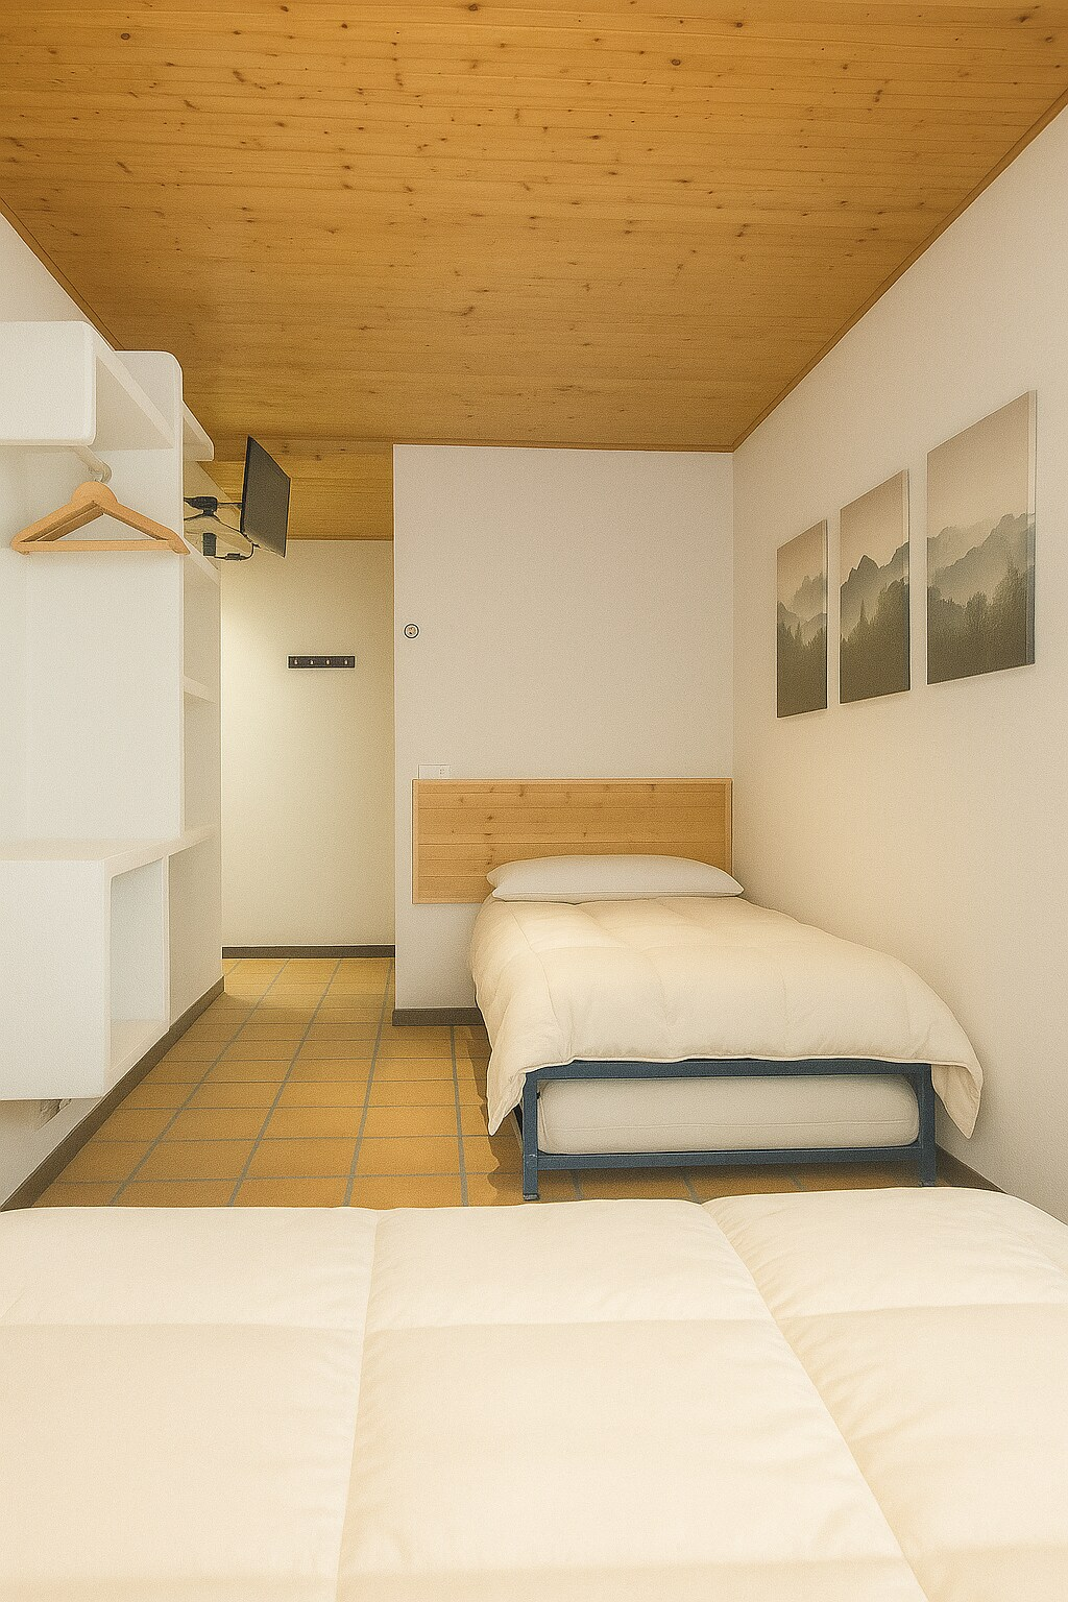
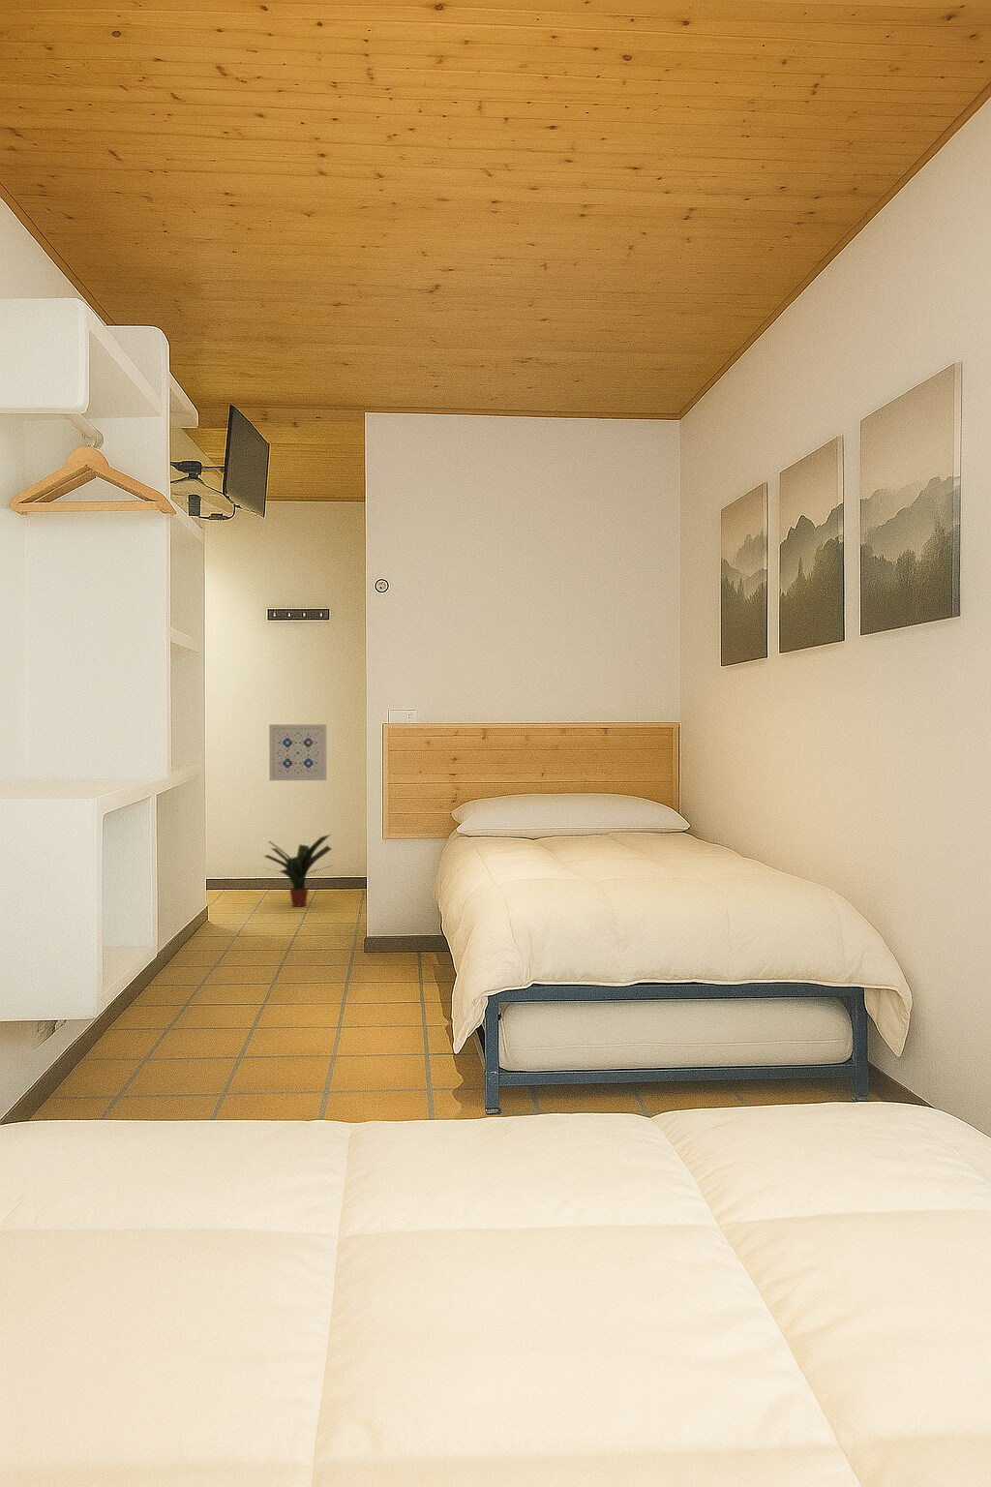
+ potted plant (300, 869)
+ wall art (299, 752)
